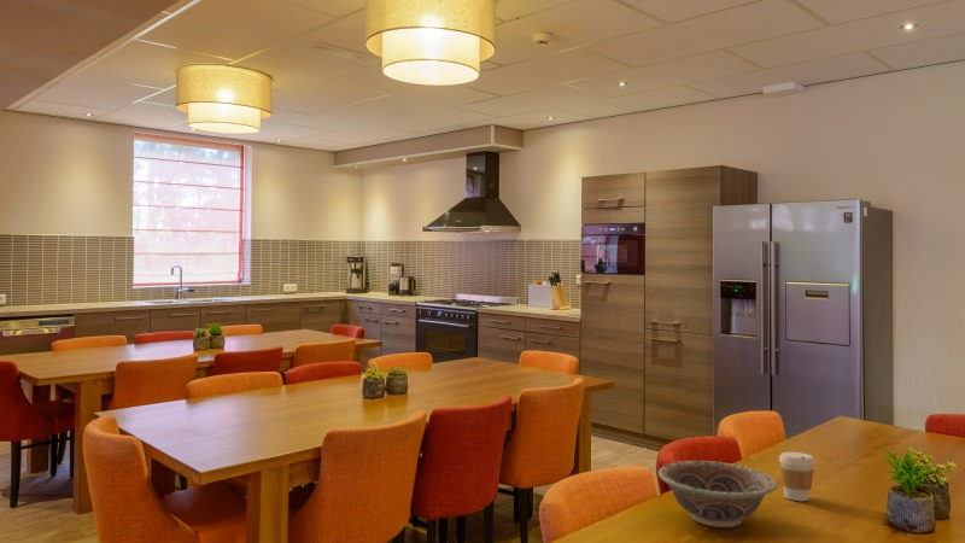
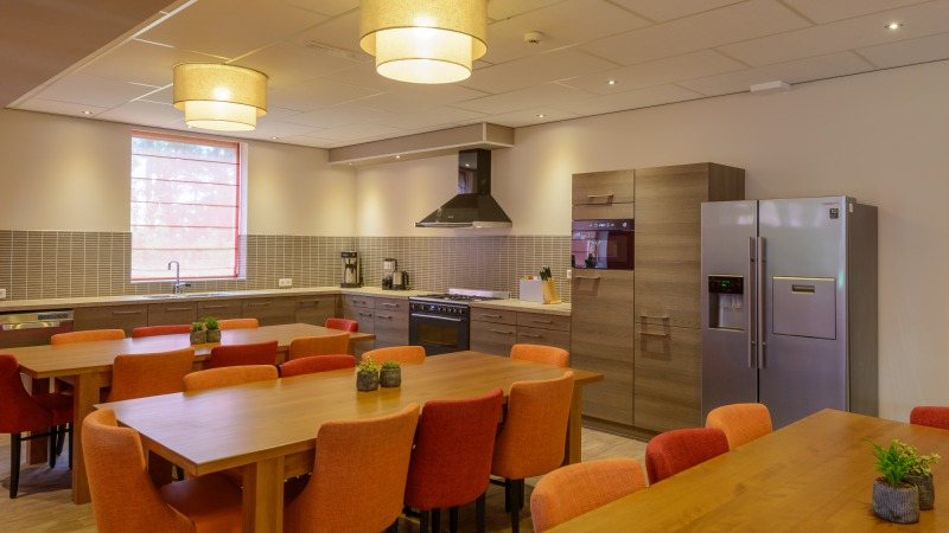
- decorative bowl (715, 497)
- coffee cup (796, 475)
